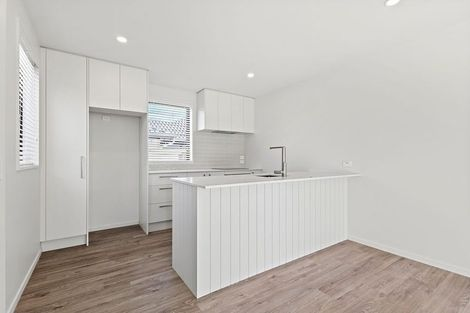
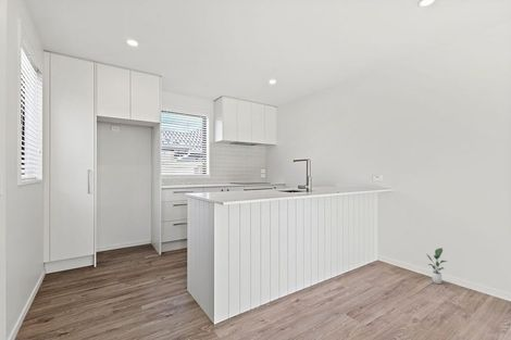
+ potted plant (436, 265)
